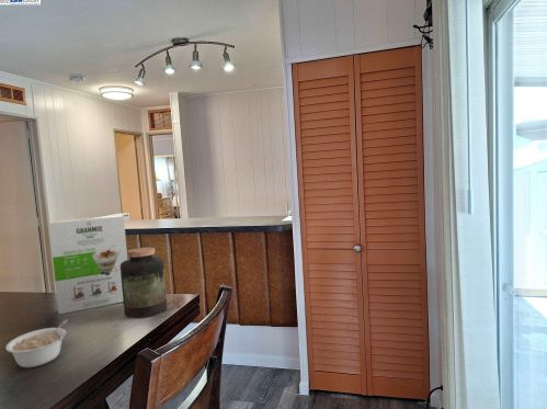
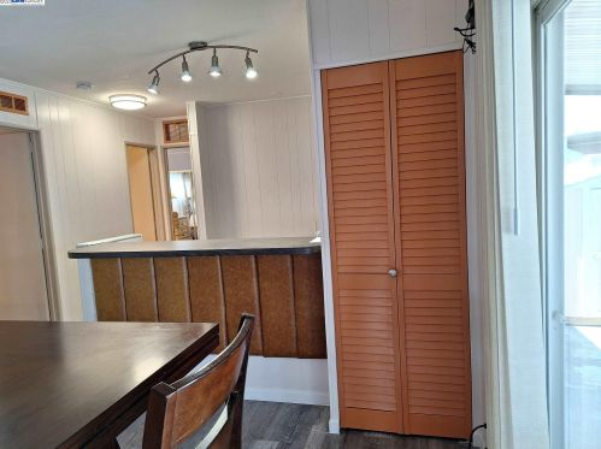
- jar (144, 280)
- cereal box (91, 262)
- legume (38, 345)
